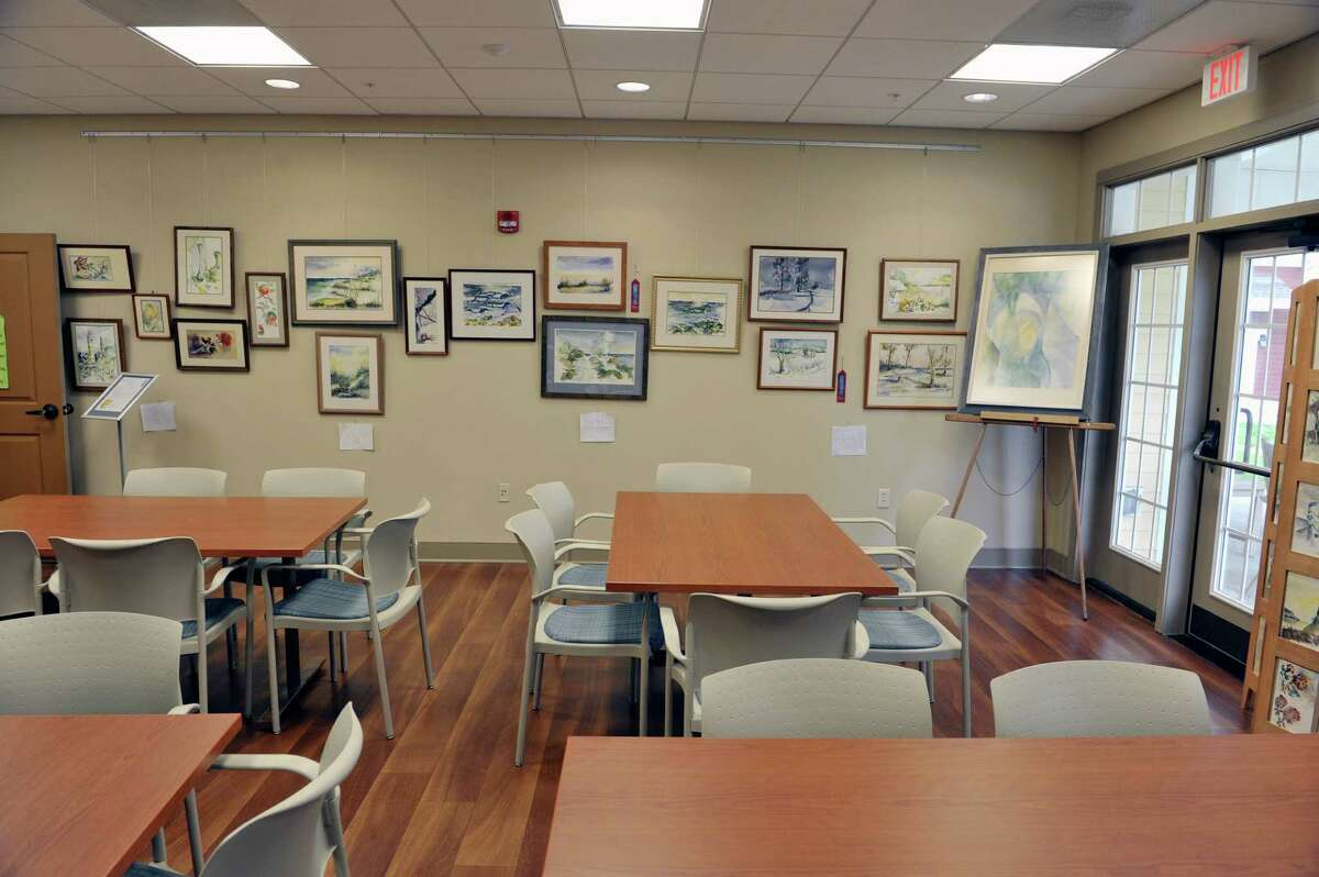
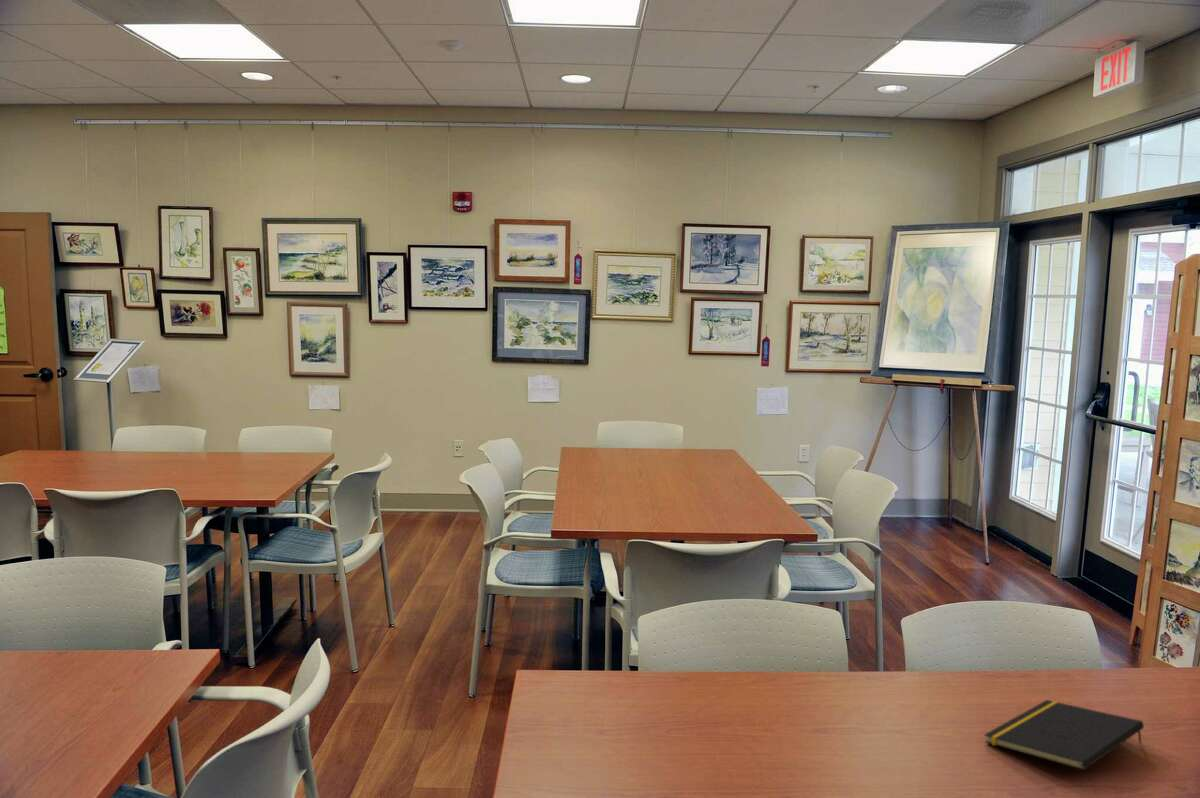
+ notepad (1063, 731)
